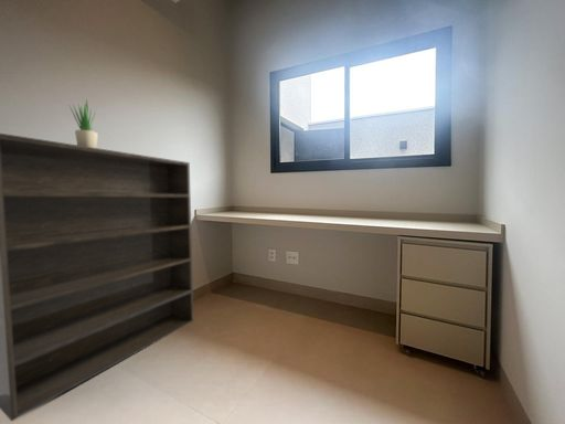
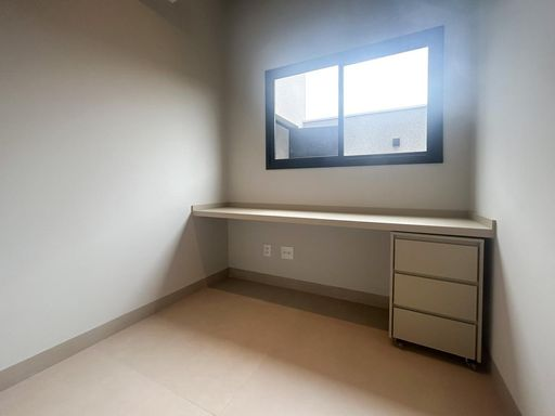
- bookshelf (113, 254)
- potted plant (84, 124)
